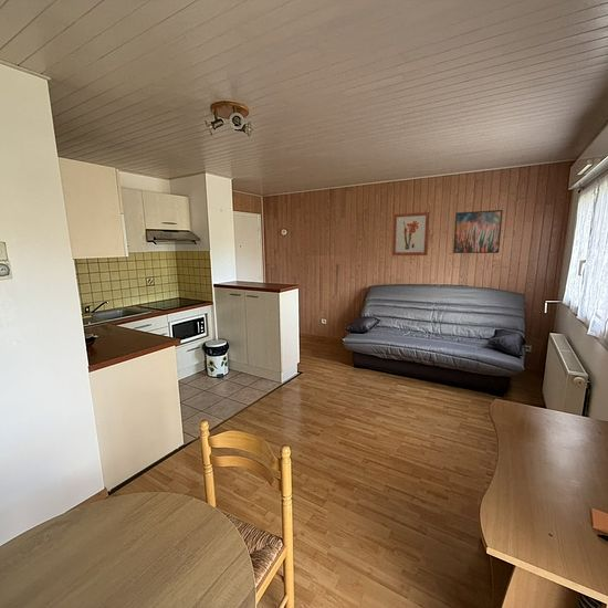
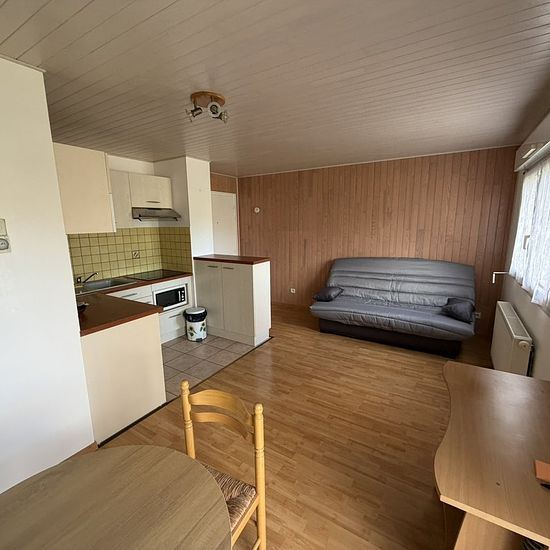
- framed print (476, 232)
- wall art (410, 234)
